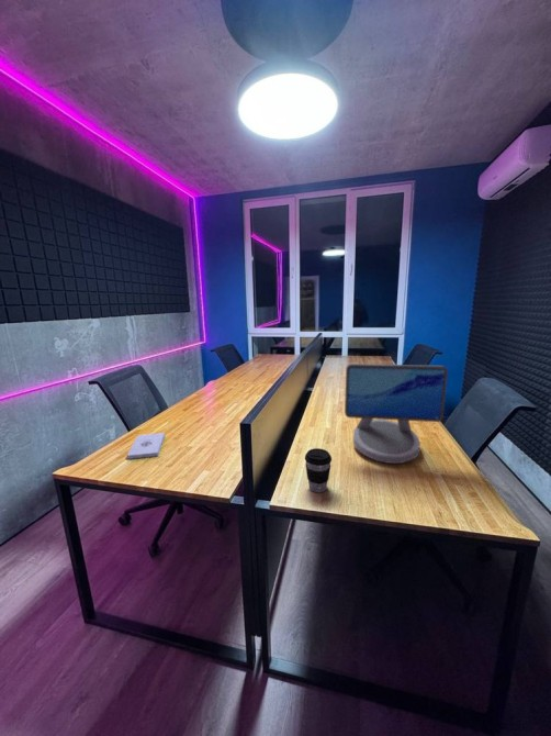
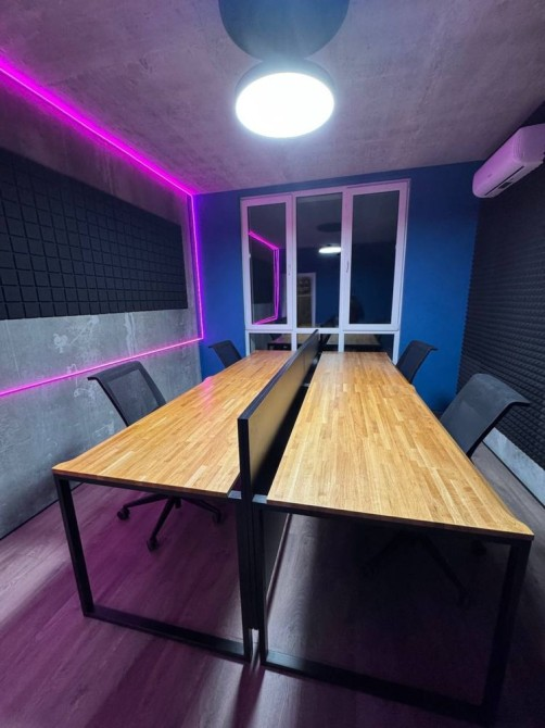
- computer monitor (387, 405)
- coffee cup (317, 470)
- notepad (147, 445)
